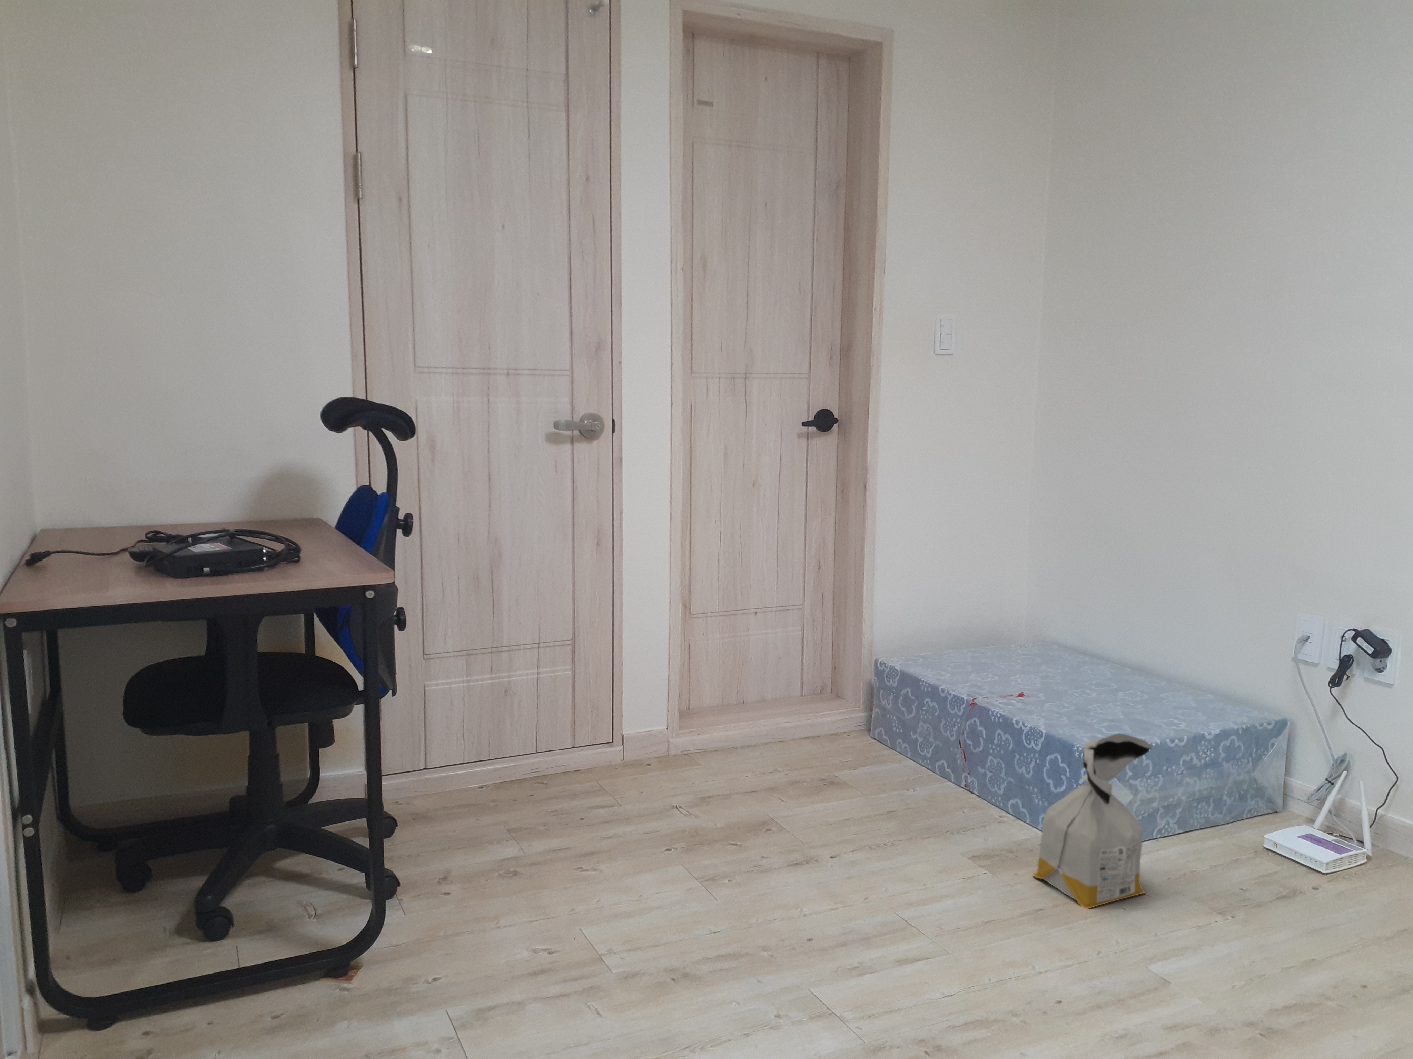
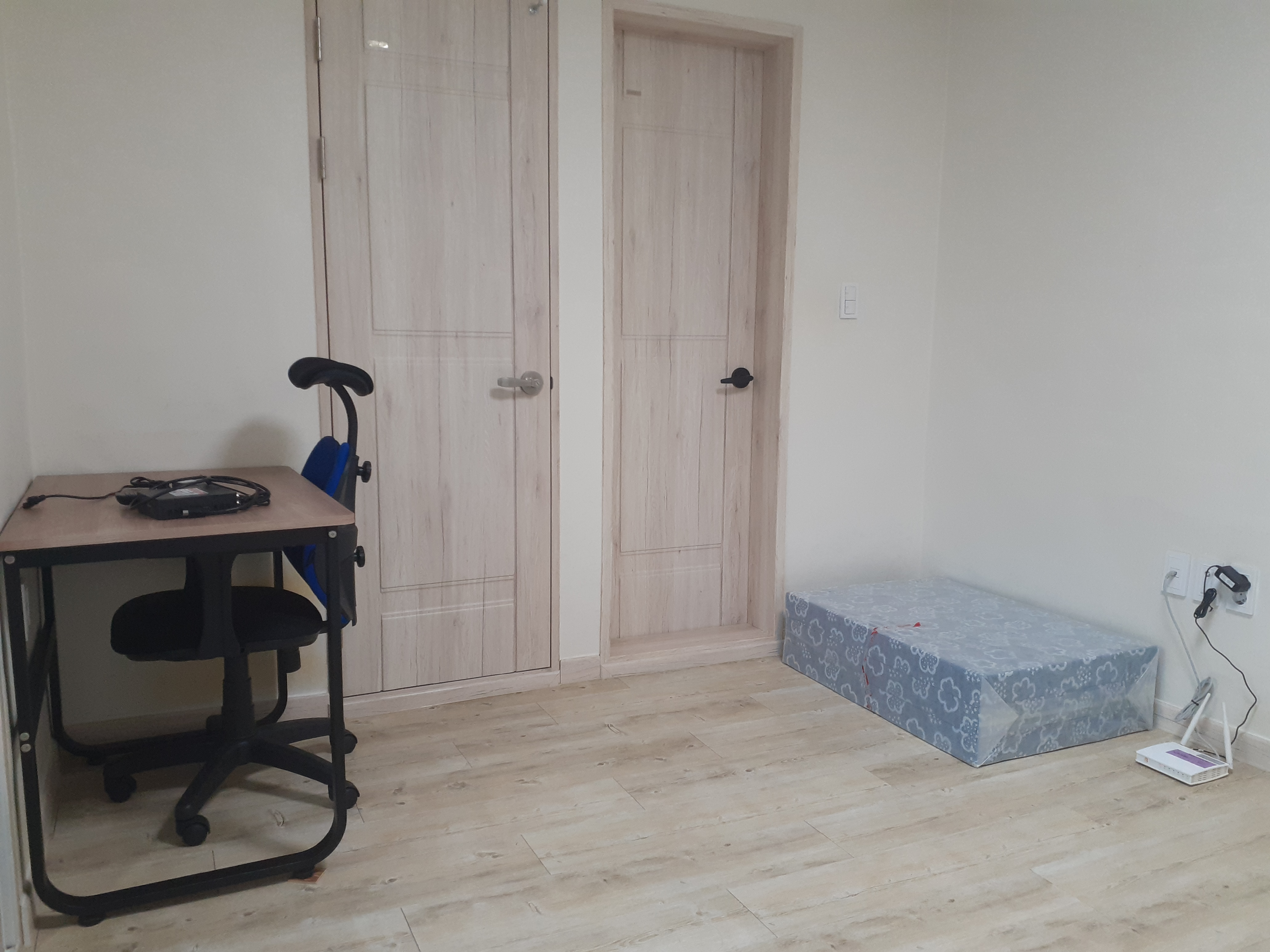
- bag (1097, 810)
